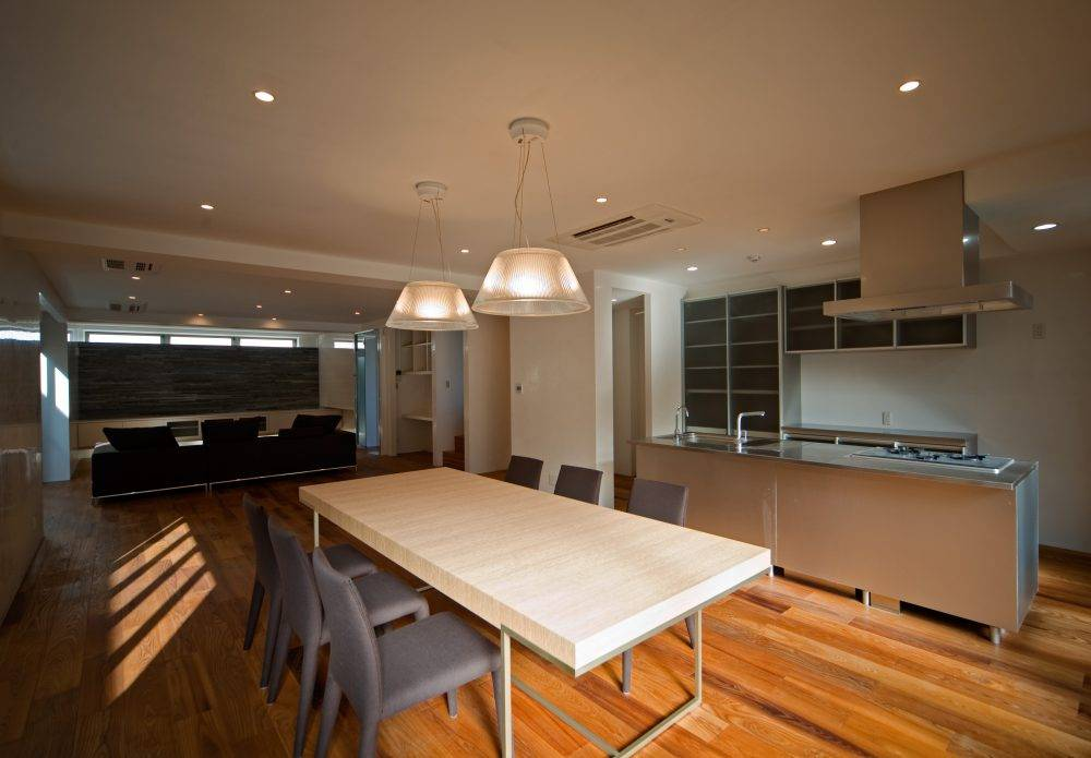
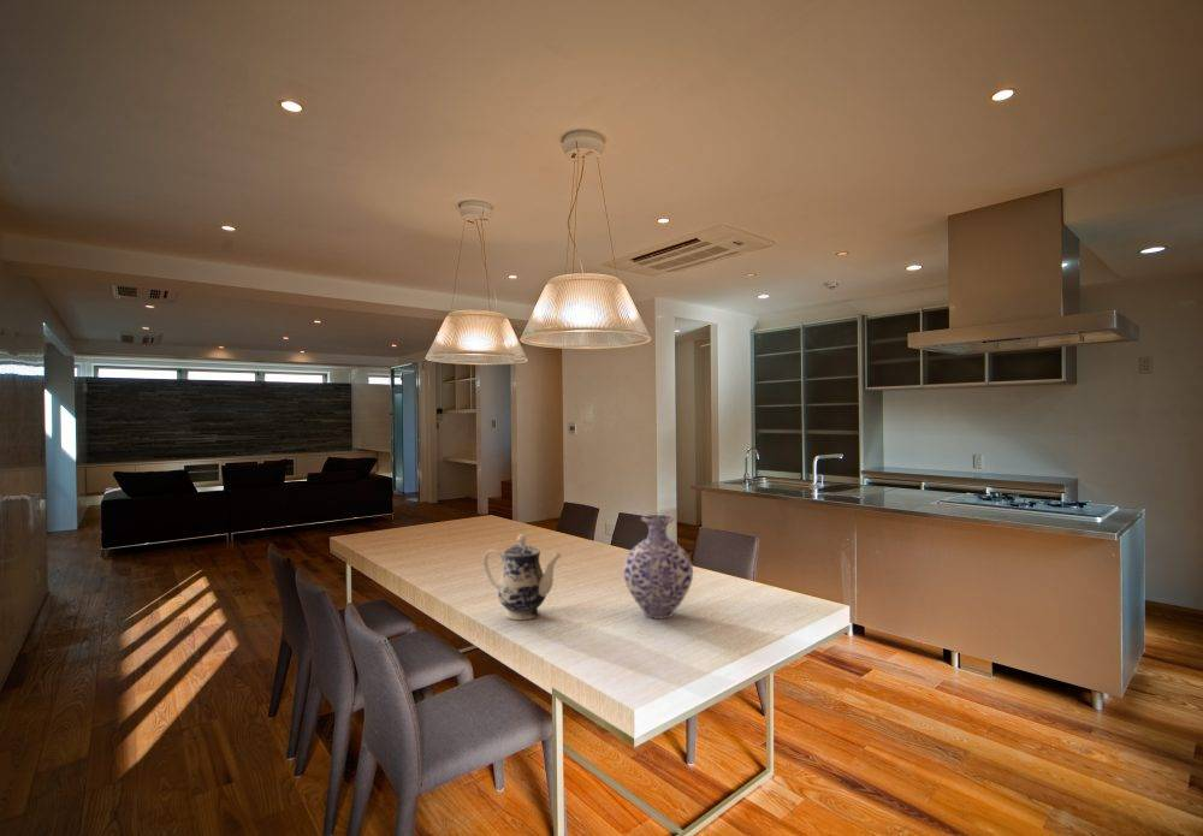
+ vase (658, 565)
+ teapot (522, 574)
